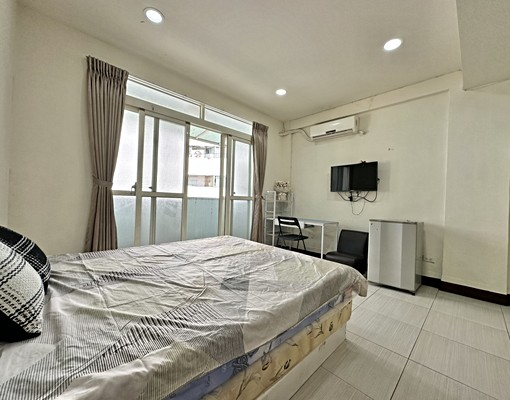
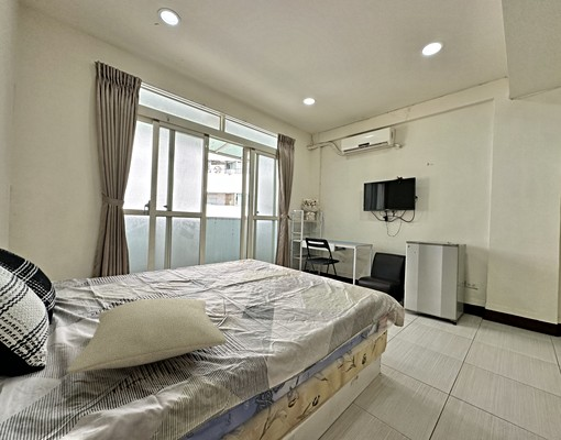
+ pillow (157, 326)
